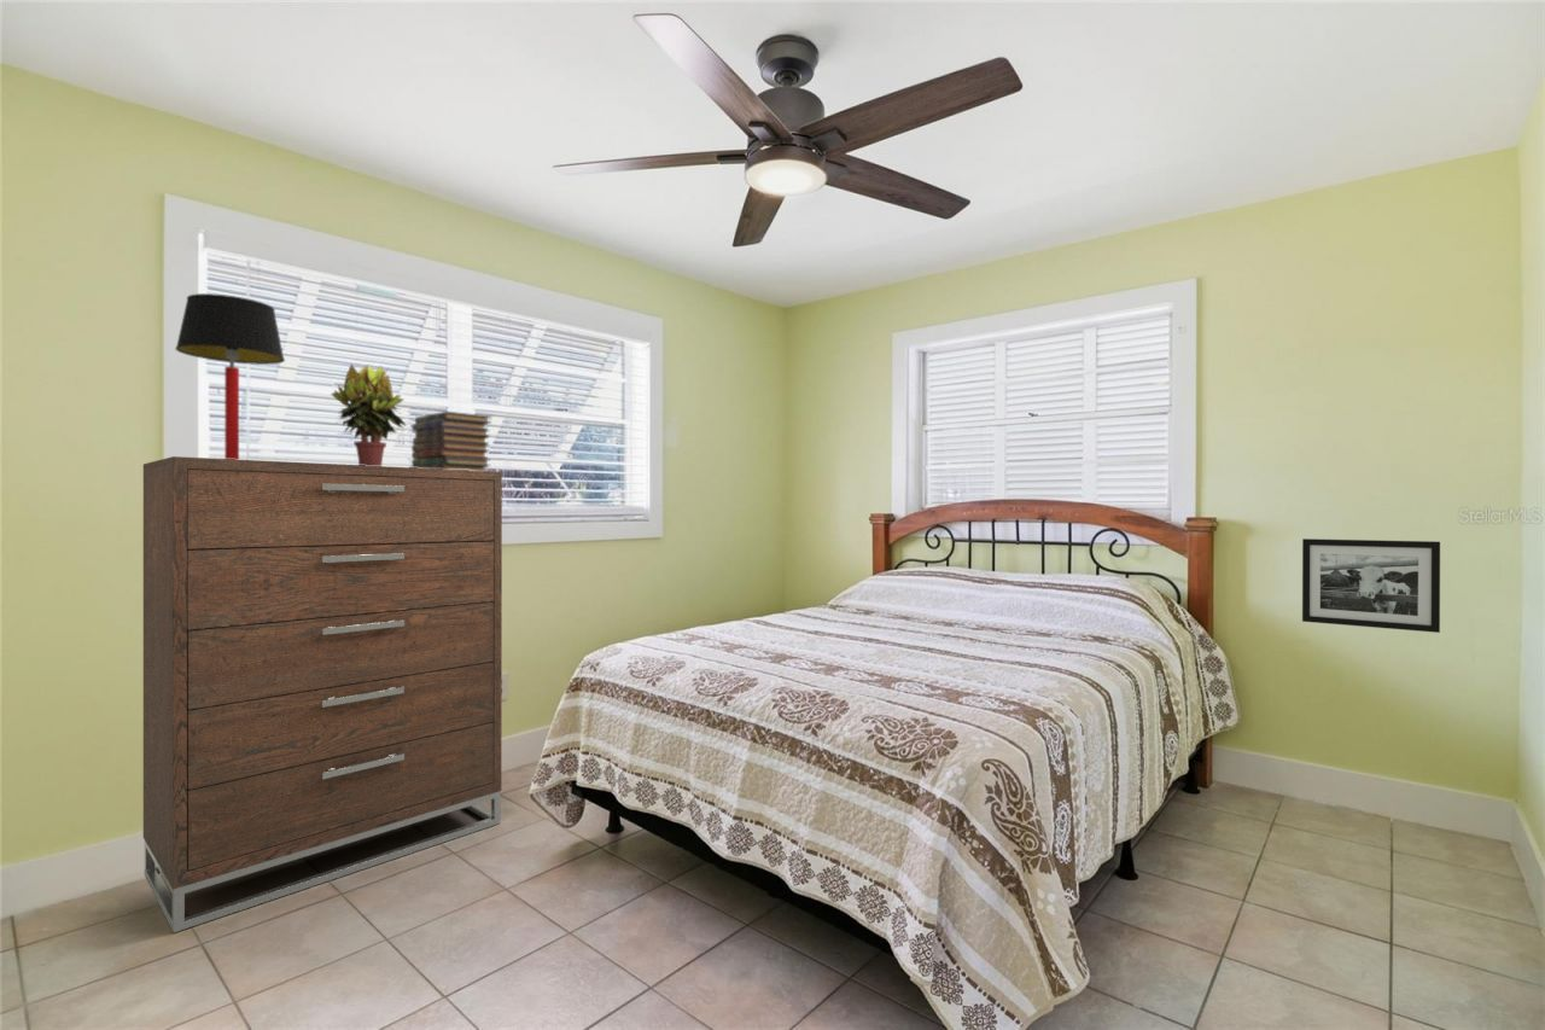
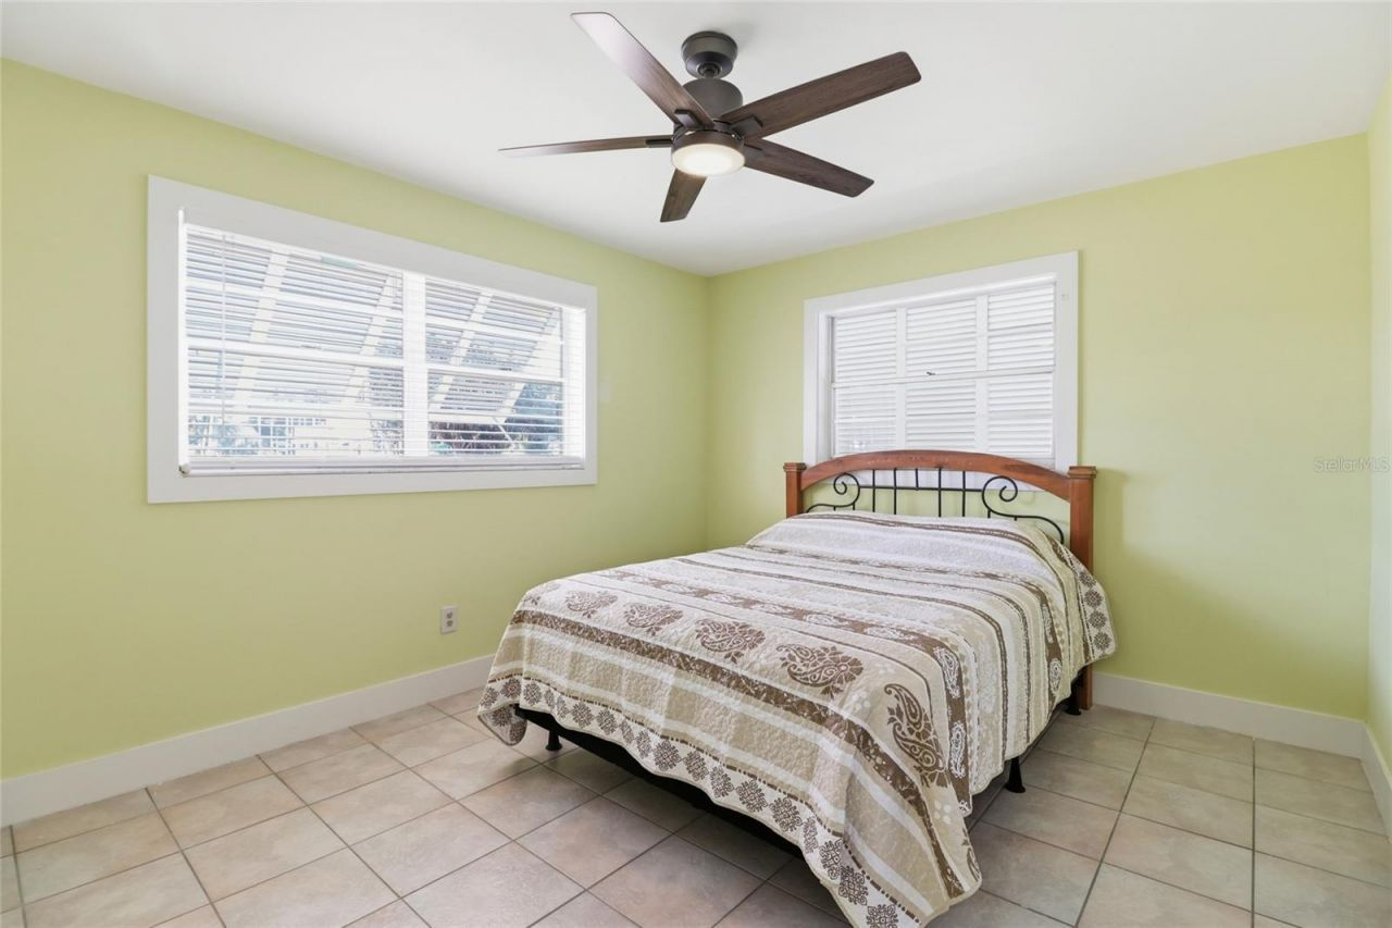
- table lamp (232, 383)
- potted plant (372, 415)
- picture frame (1368, 583)
- dresser (337, 658)
- book stack (451, 443)
